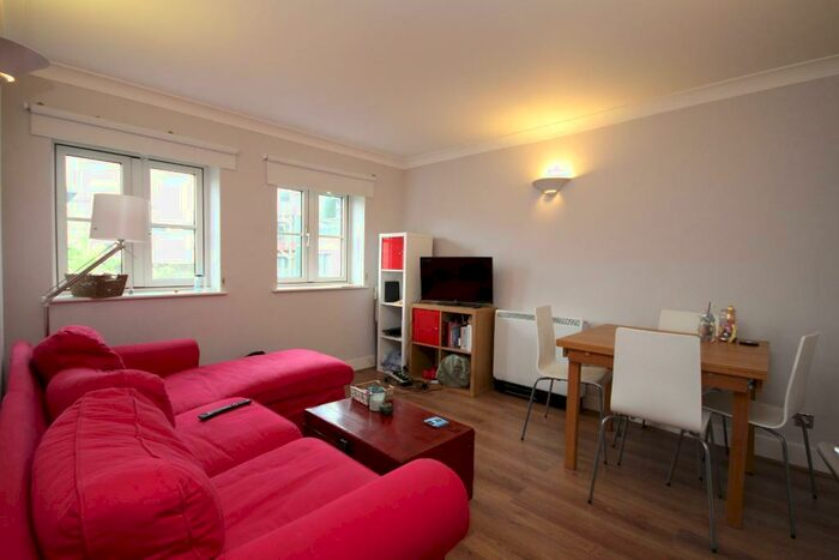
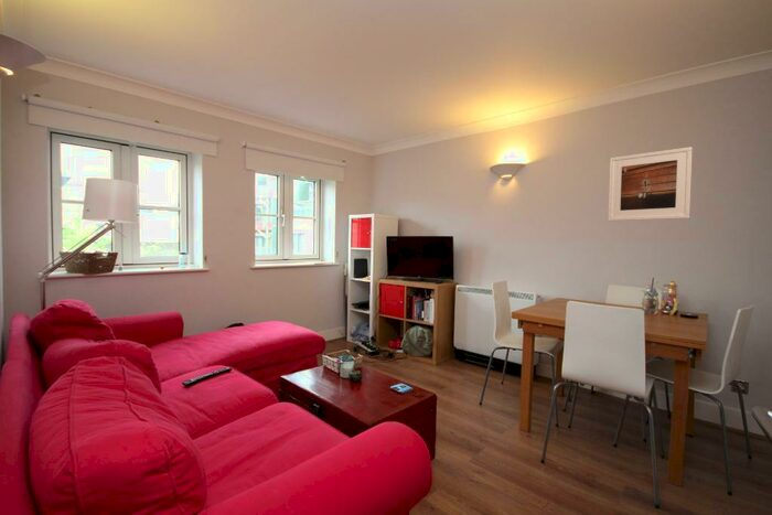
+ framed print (647, 186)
